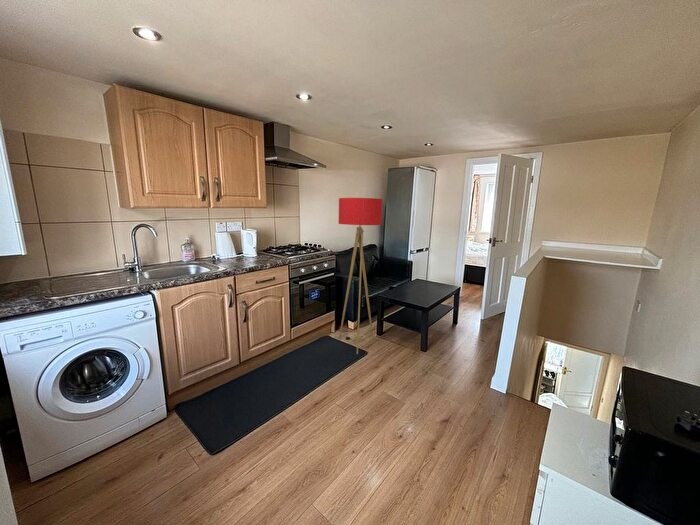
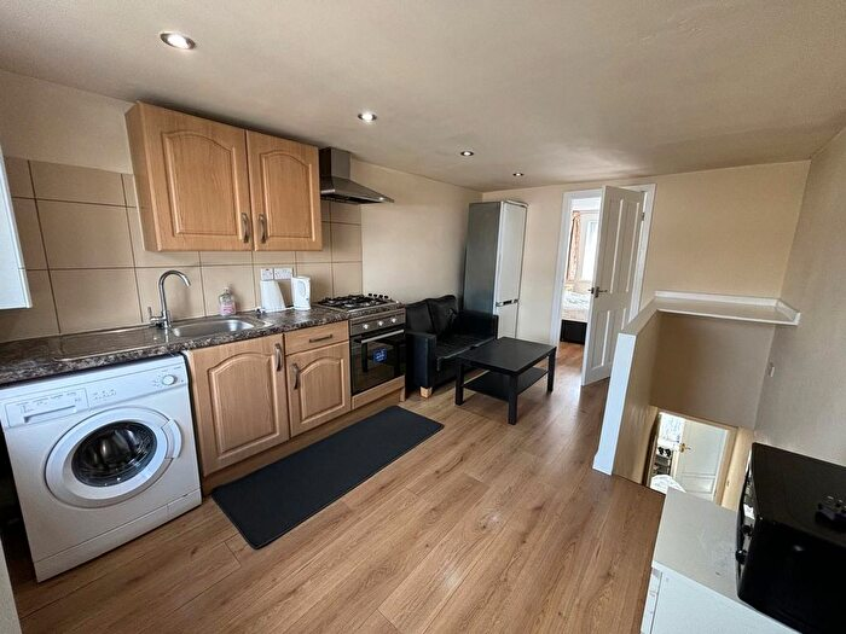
- floor lamp (359, 275)
